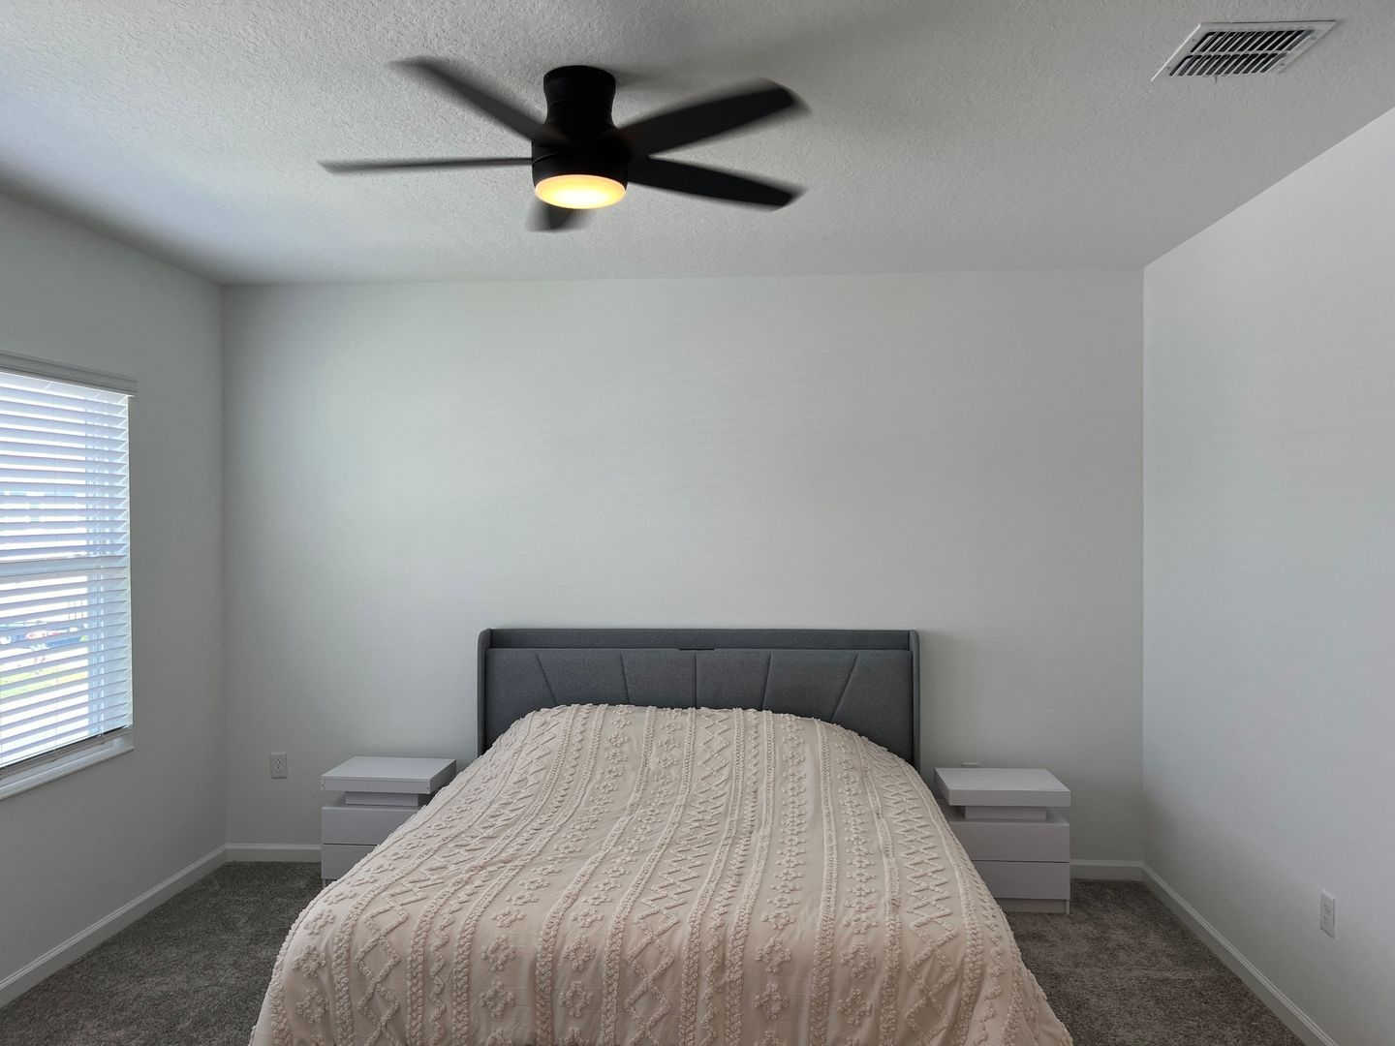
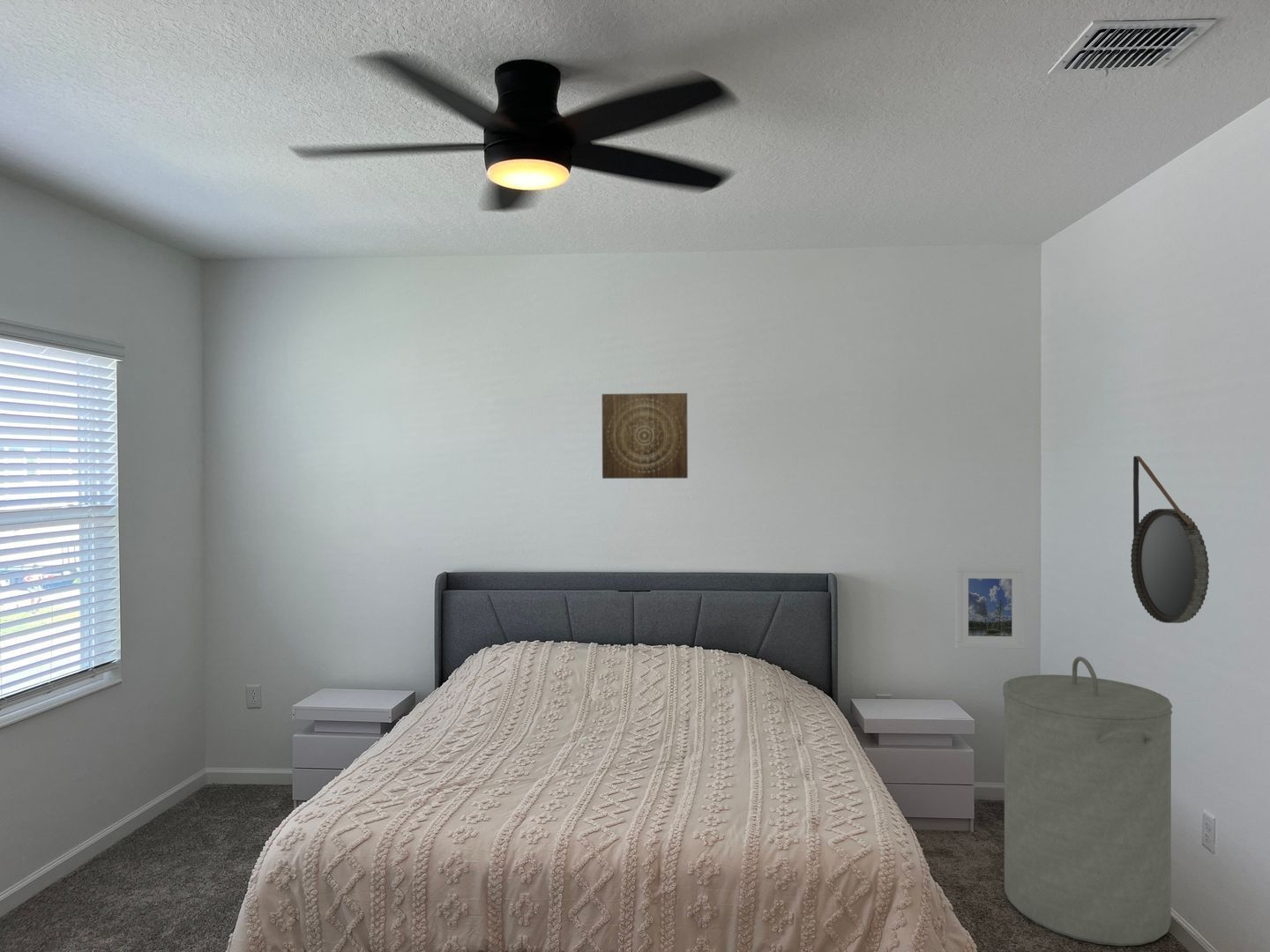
+ home mirror (1166, 538)
+ wall art (645, 435)
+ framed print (990, 606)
+ laundry hamper (1084, 782)
